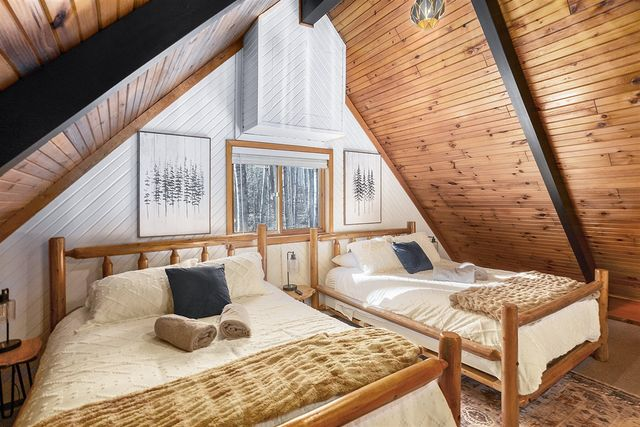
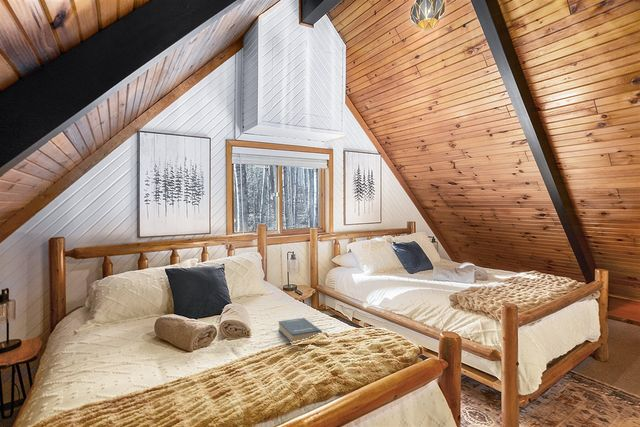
+ hardback book (299, 330)
